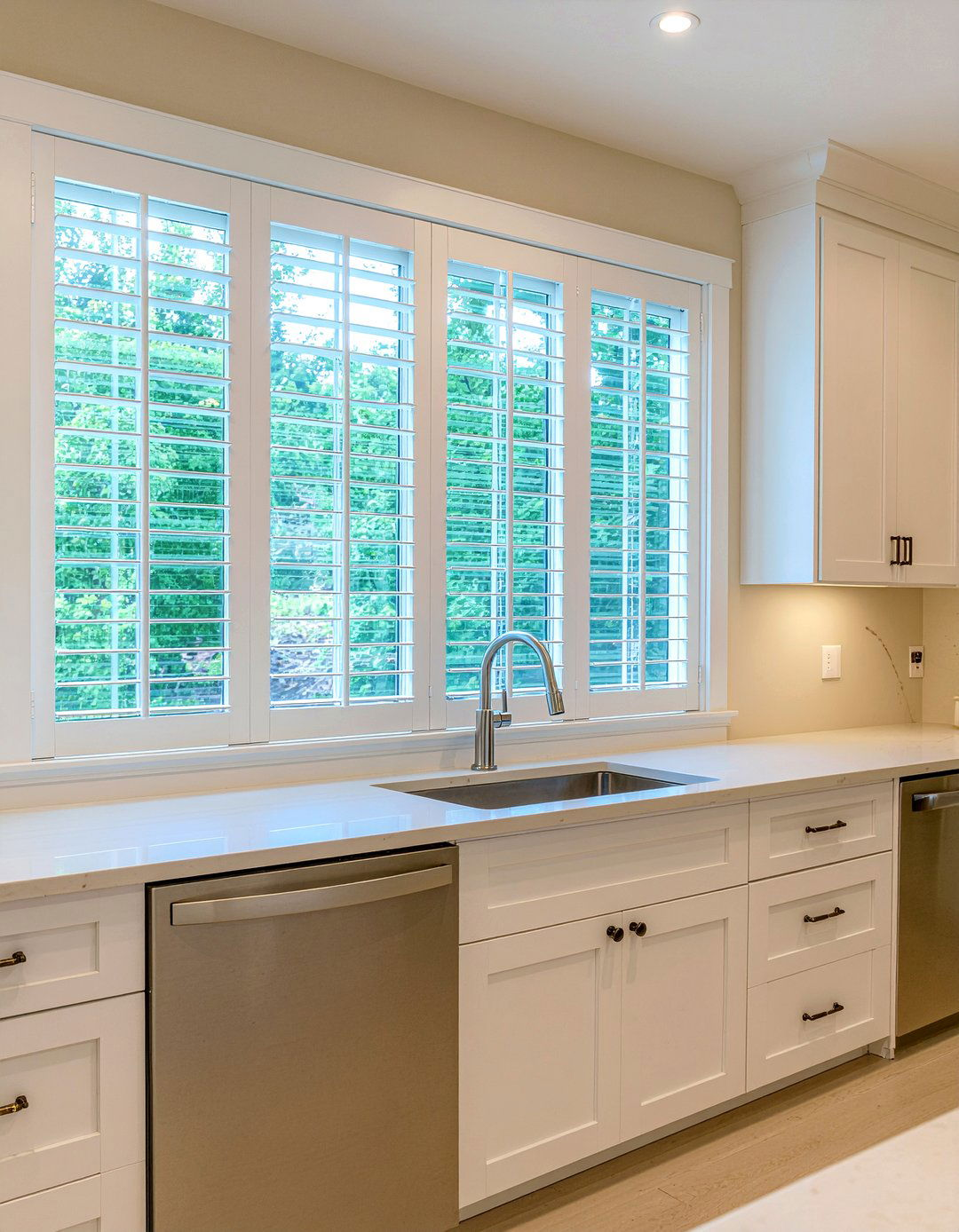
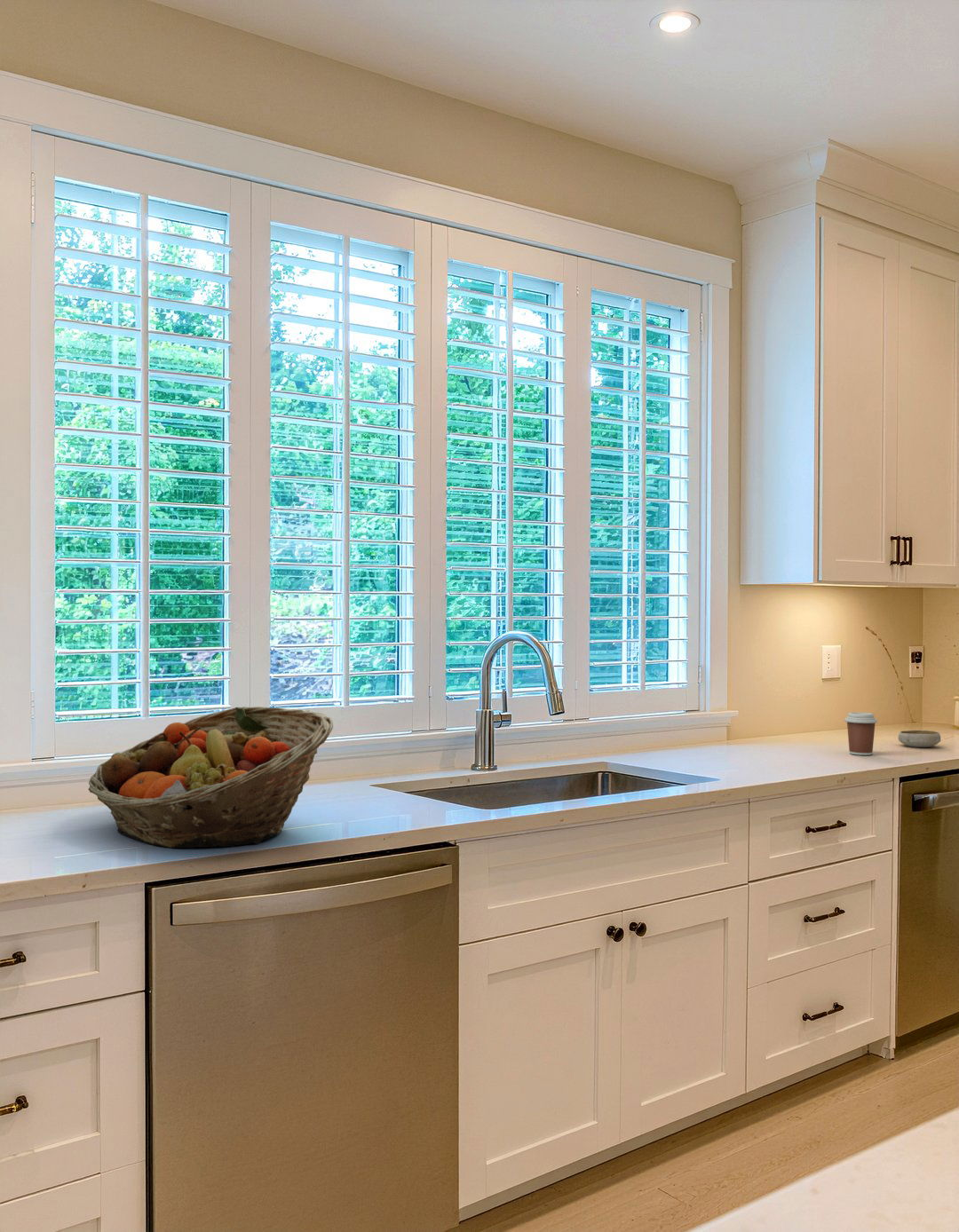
+ bowl (919, 738)
+ fruit basket (212, 770)
+ coffee cup (860, 733)
